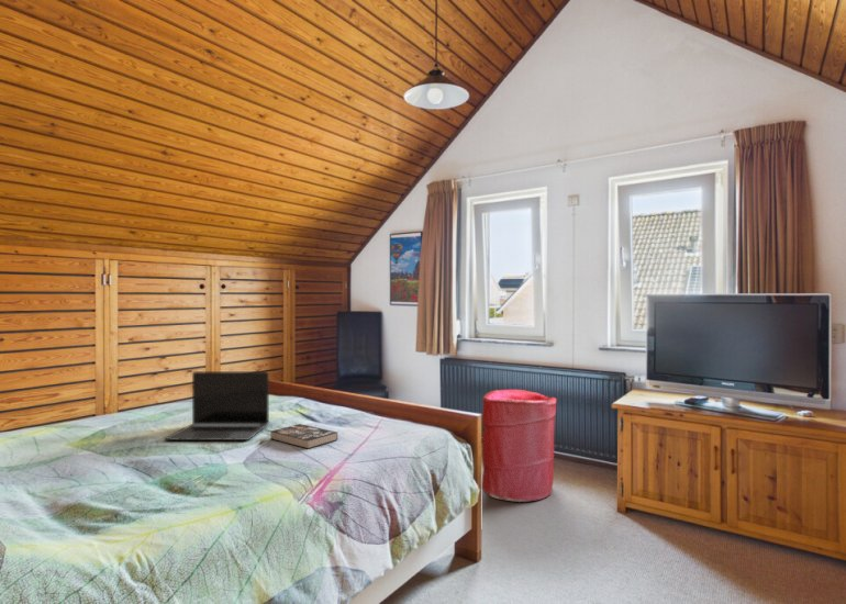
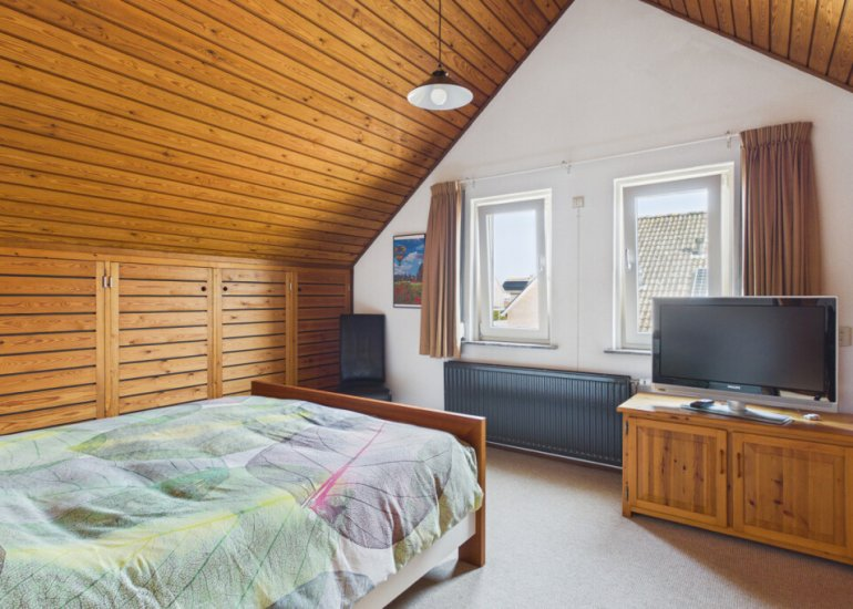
- book (303, 435)
- laptop (219, 404)
- laundry hamper (519, 440)
